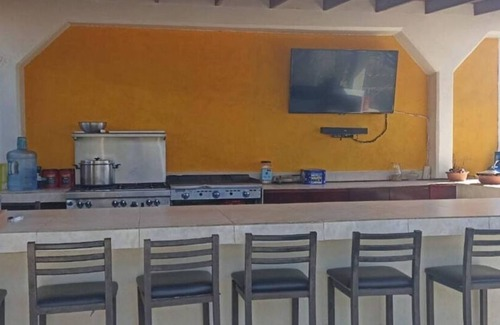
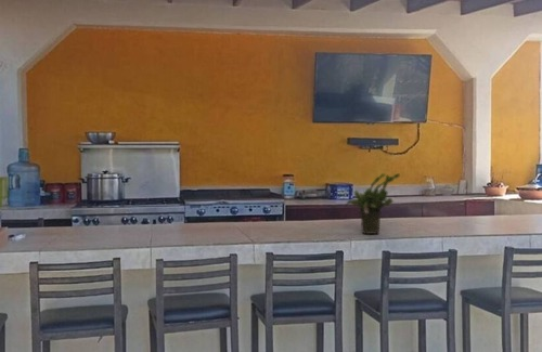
+ potted plant (374, 203)
